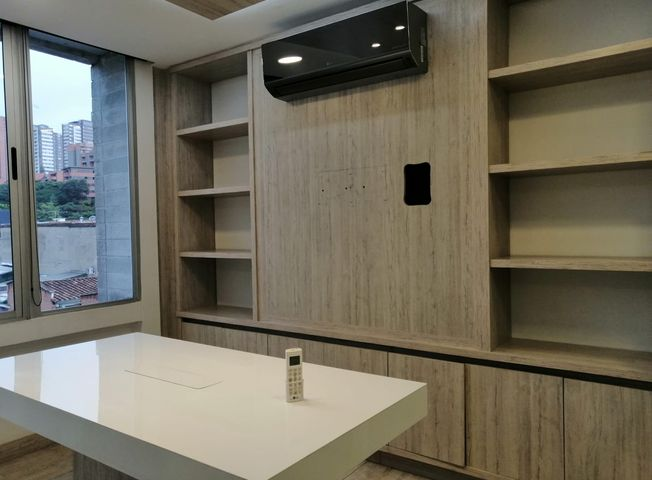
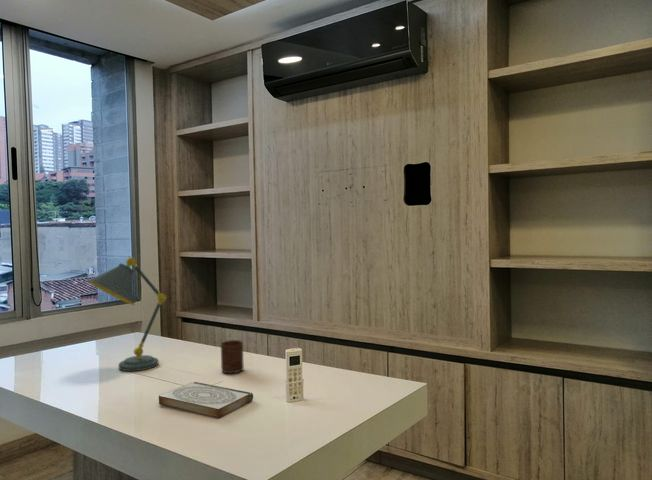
+ book (206, 398)
+ desk lamp (131, 304)
+ cup (231, 355)
